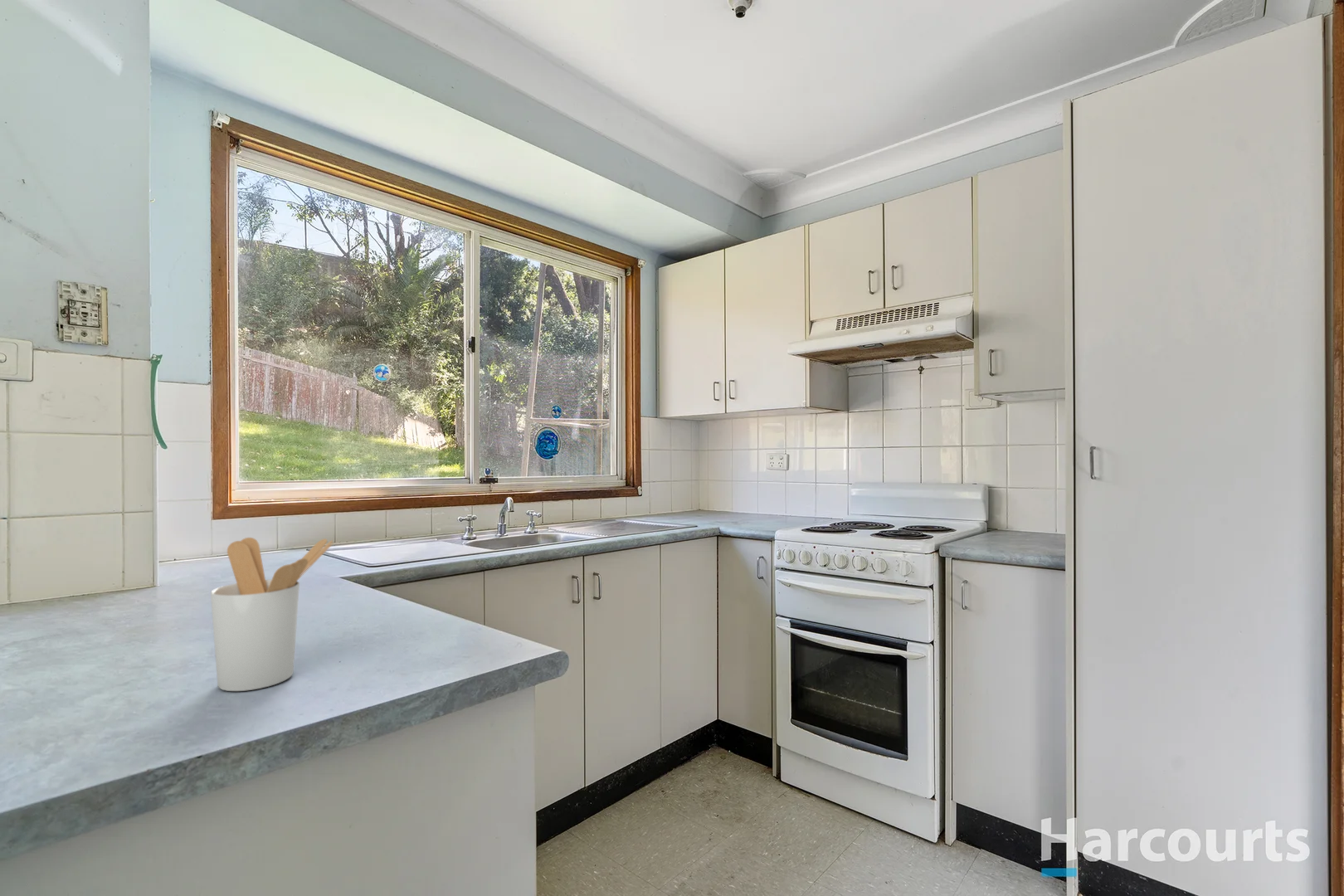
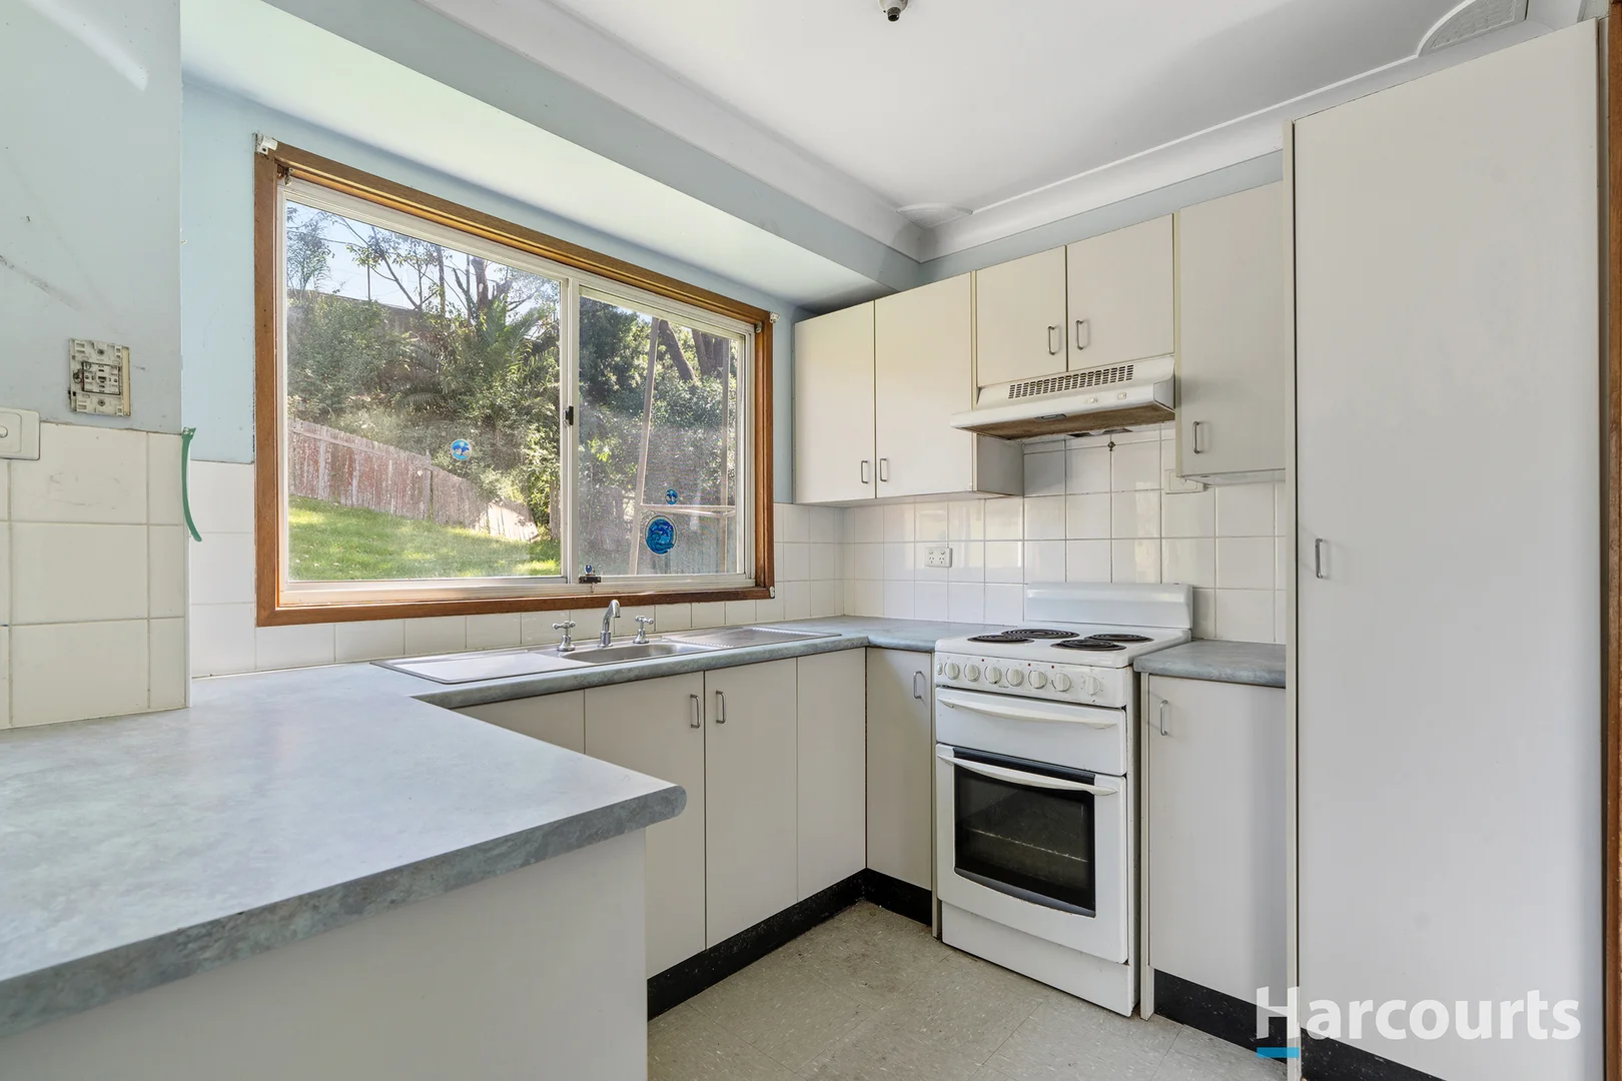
- utensil holder (278, 606)
